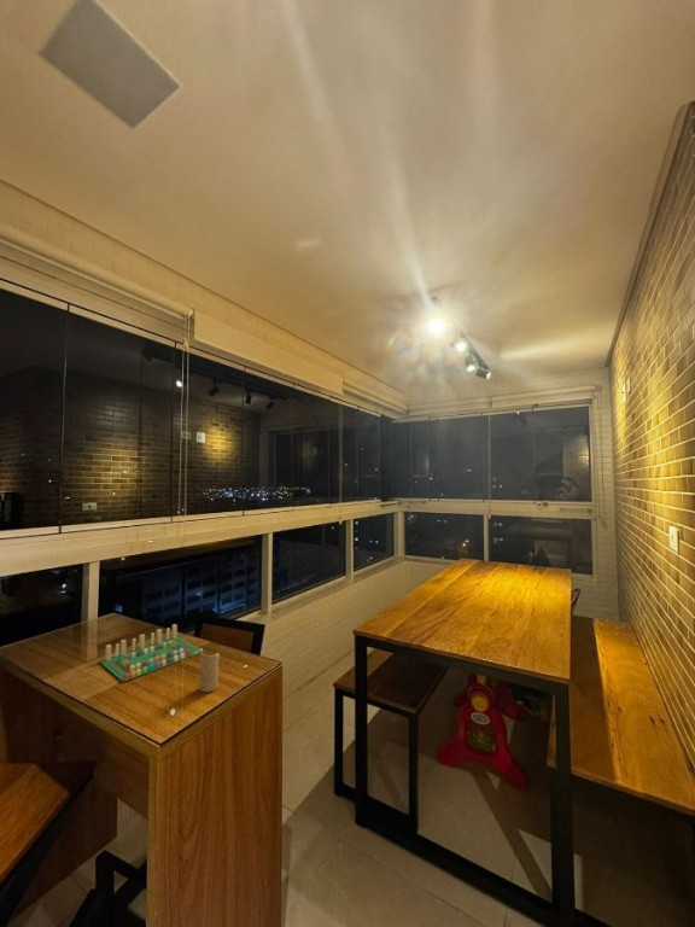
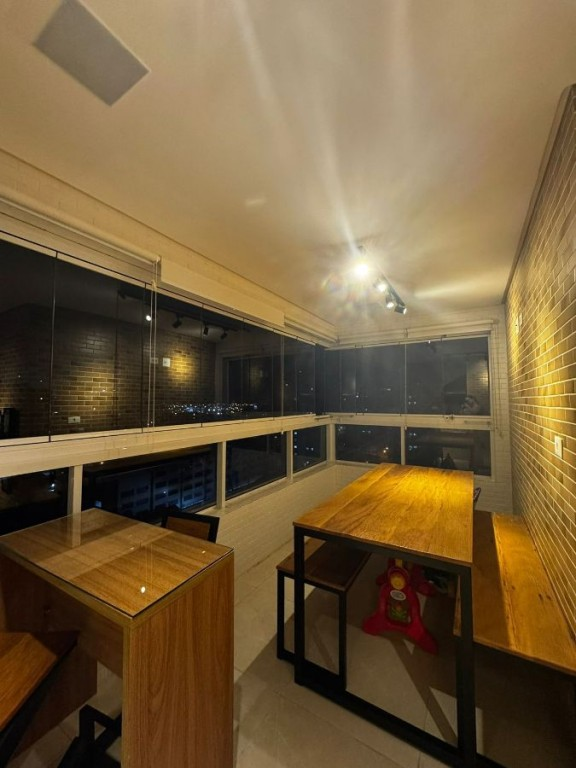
- candle (209, 669)
- board game (152, 648)
